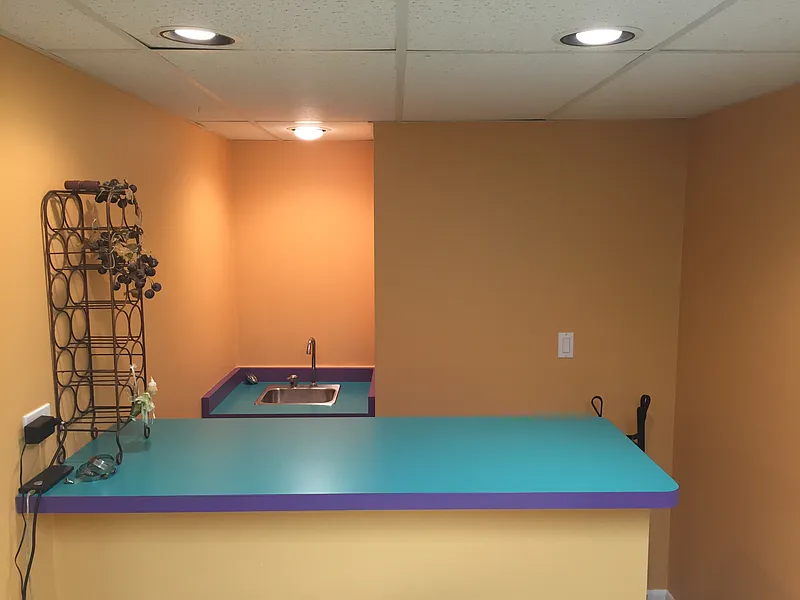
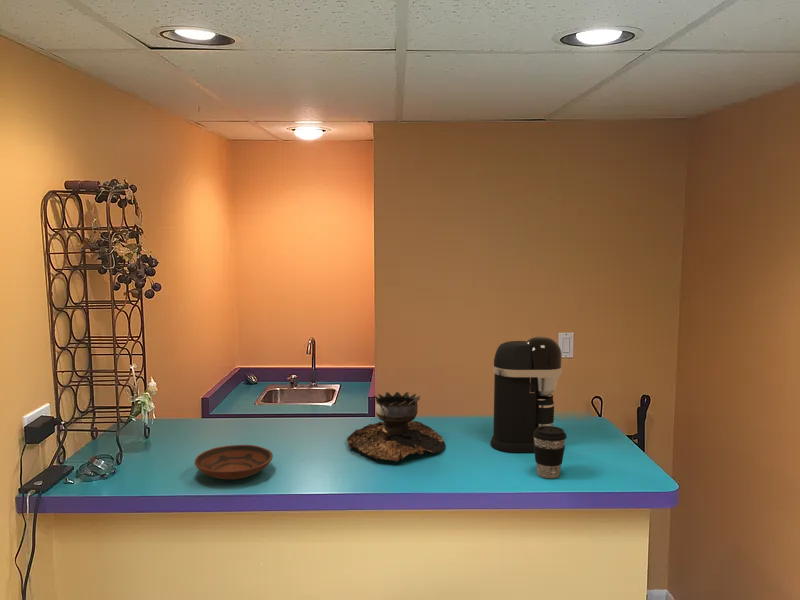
+ coffee cup (549, 452)
+ bowl (234, 464)
+ coffee maker (526, 391)
+ brazier (396, 420)
